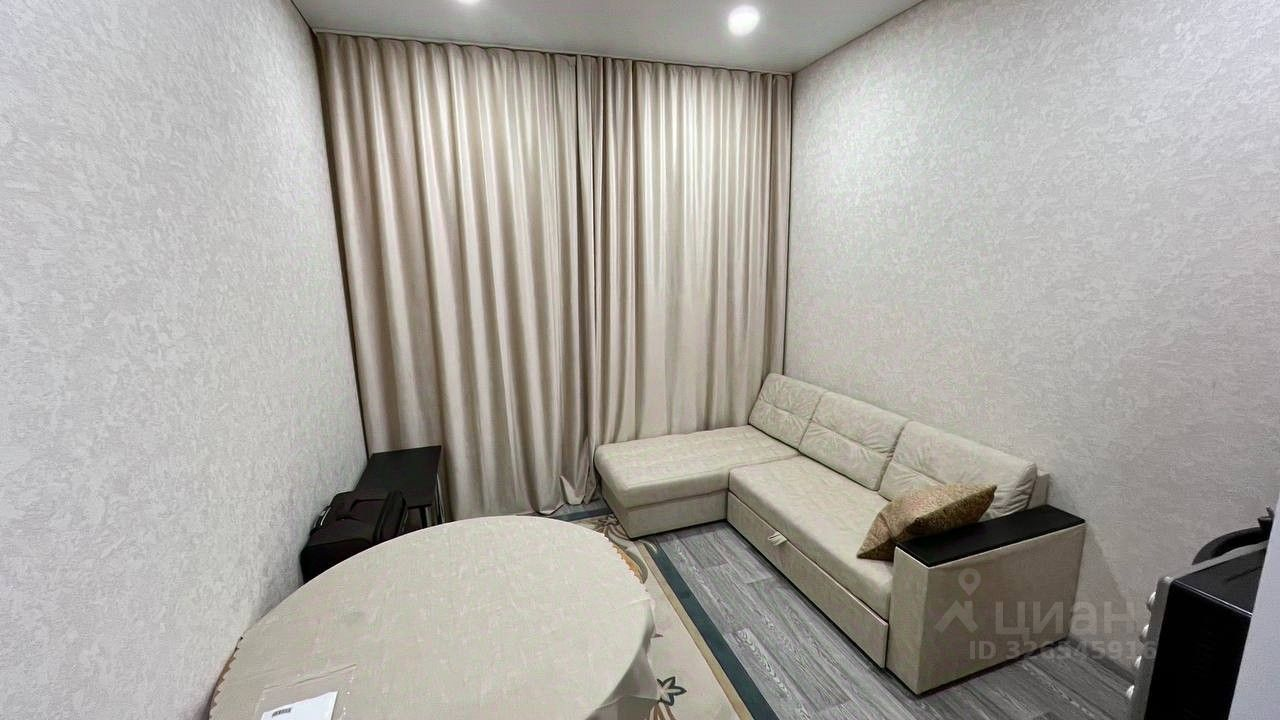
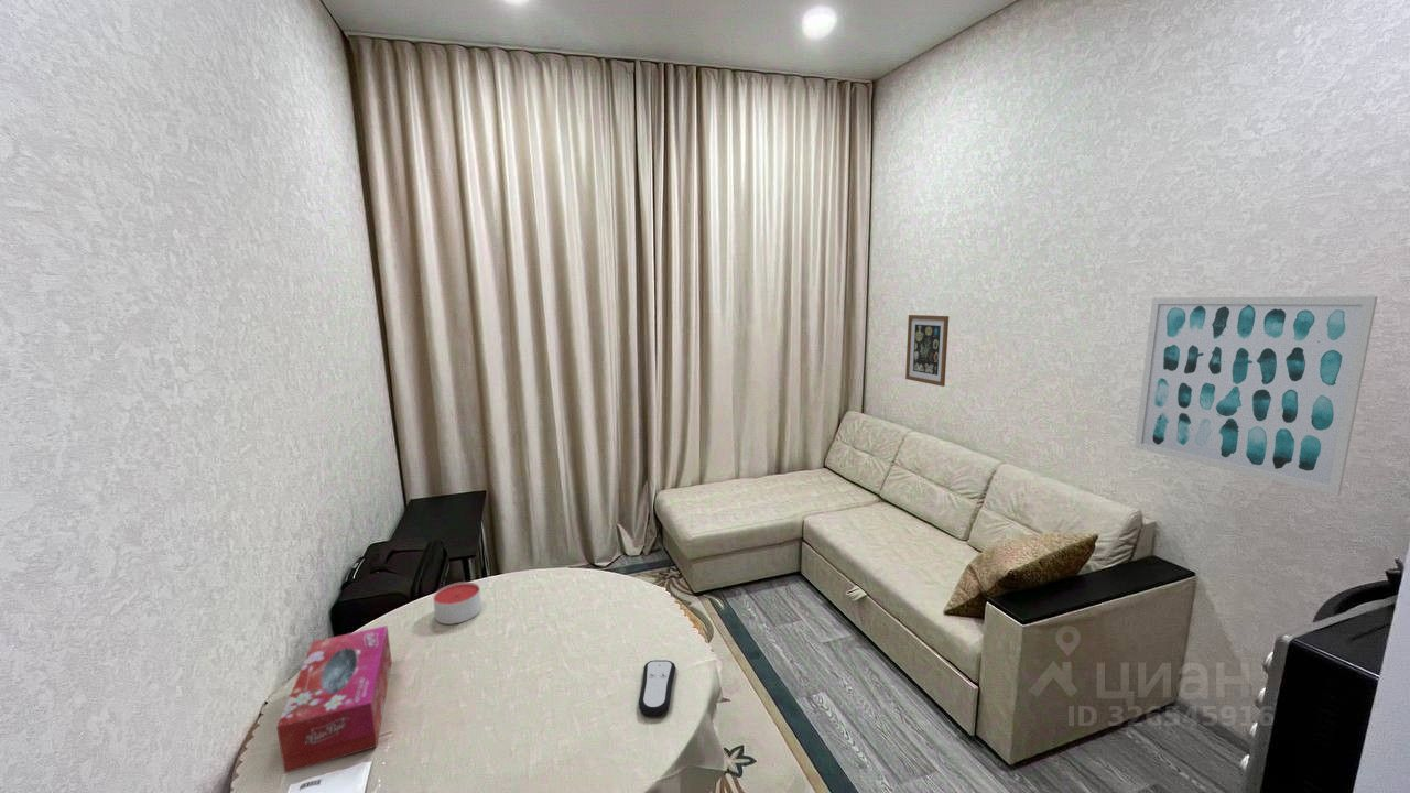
+ tissue box (341, 689)
+ wall art (925, 349)
+ wall art (1235, 384)
+ remote control (657, 685)
+ candle (457, 601)
